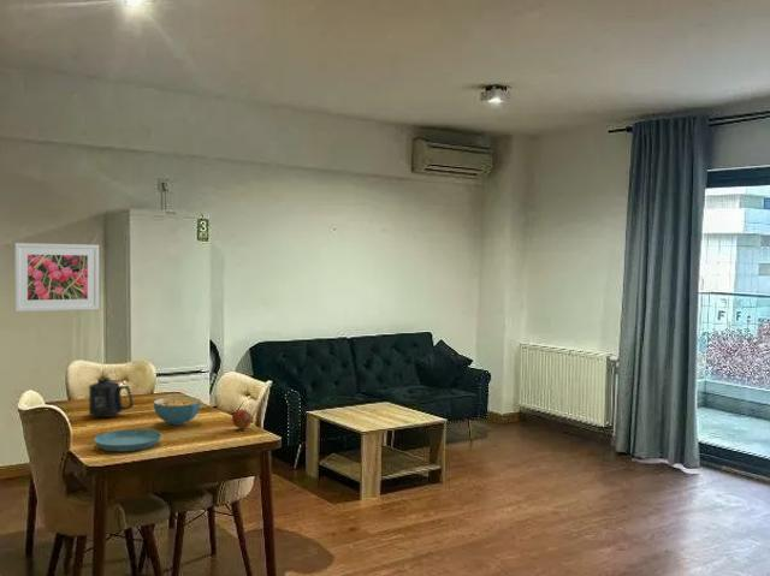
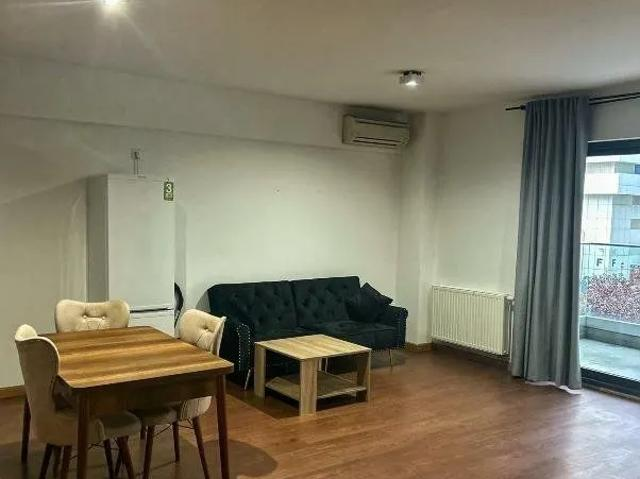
- saucer (128, 440)
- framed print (58, 277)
- cereal bowl (177, 411)
- fruit (242, 418)
- mug (109, 397)
